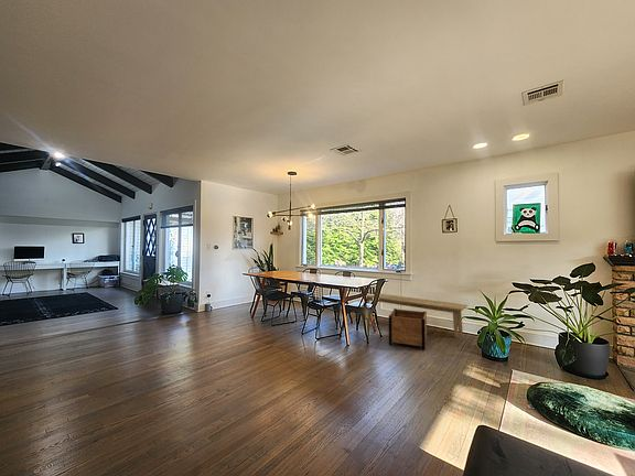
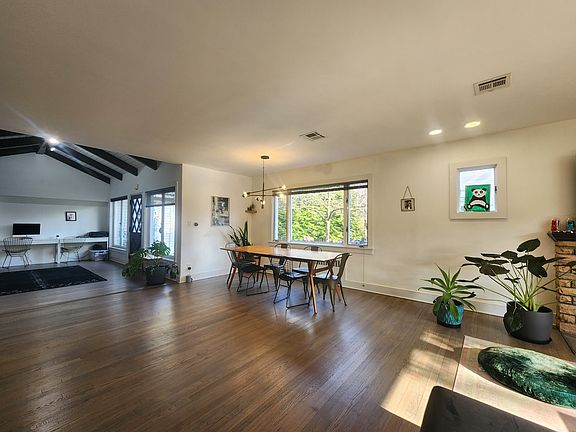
- bench (408, 305)
- planter (408, 327)
